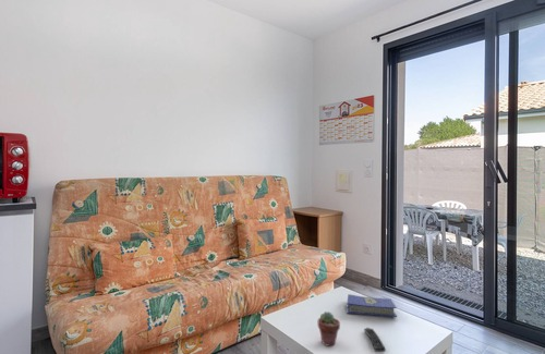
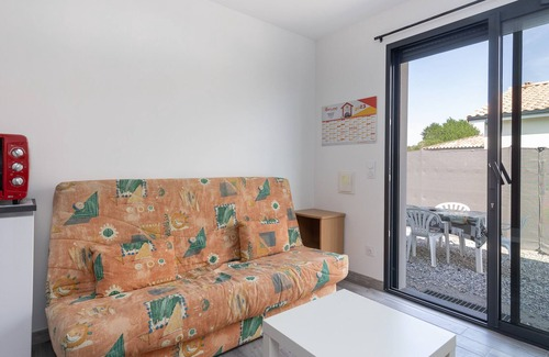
- potted succulent (328, 327)
- remote control (373, 338)
- hardcover book (370, 304)
